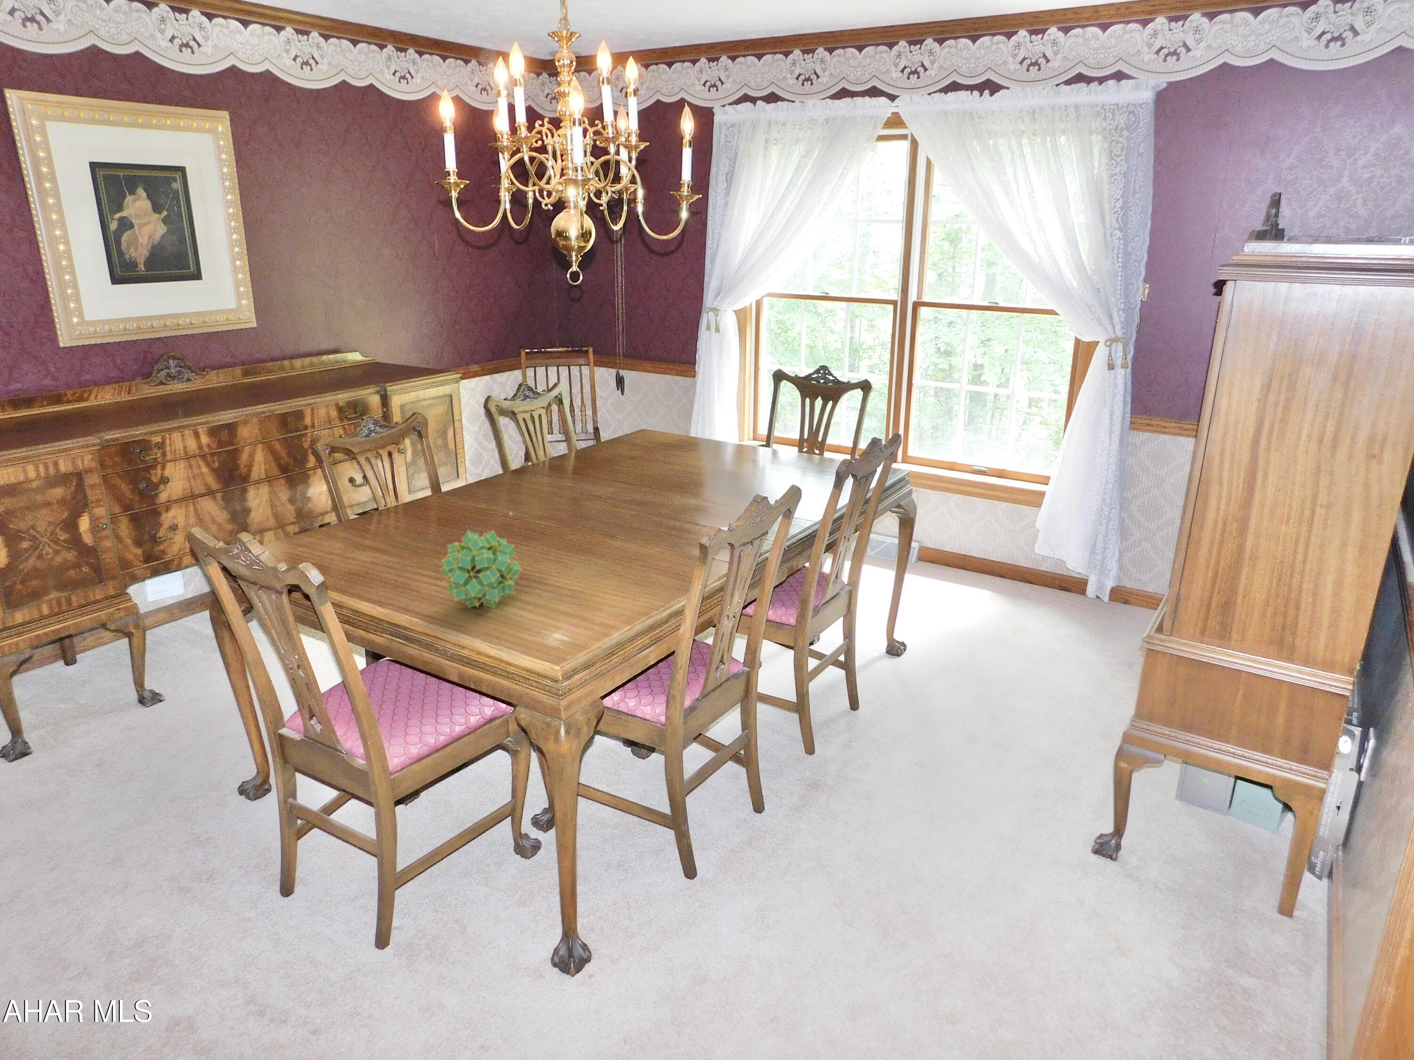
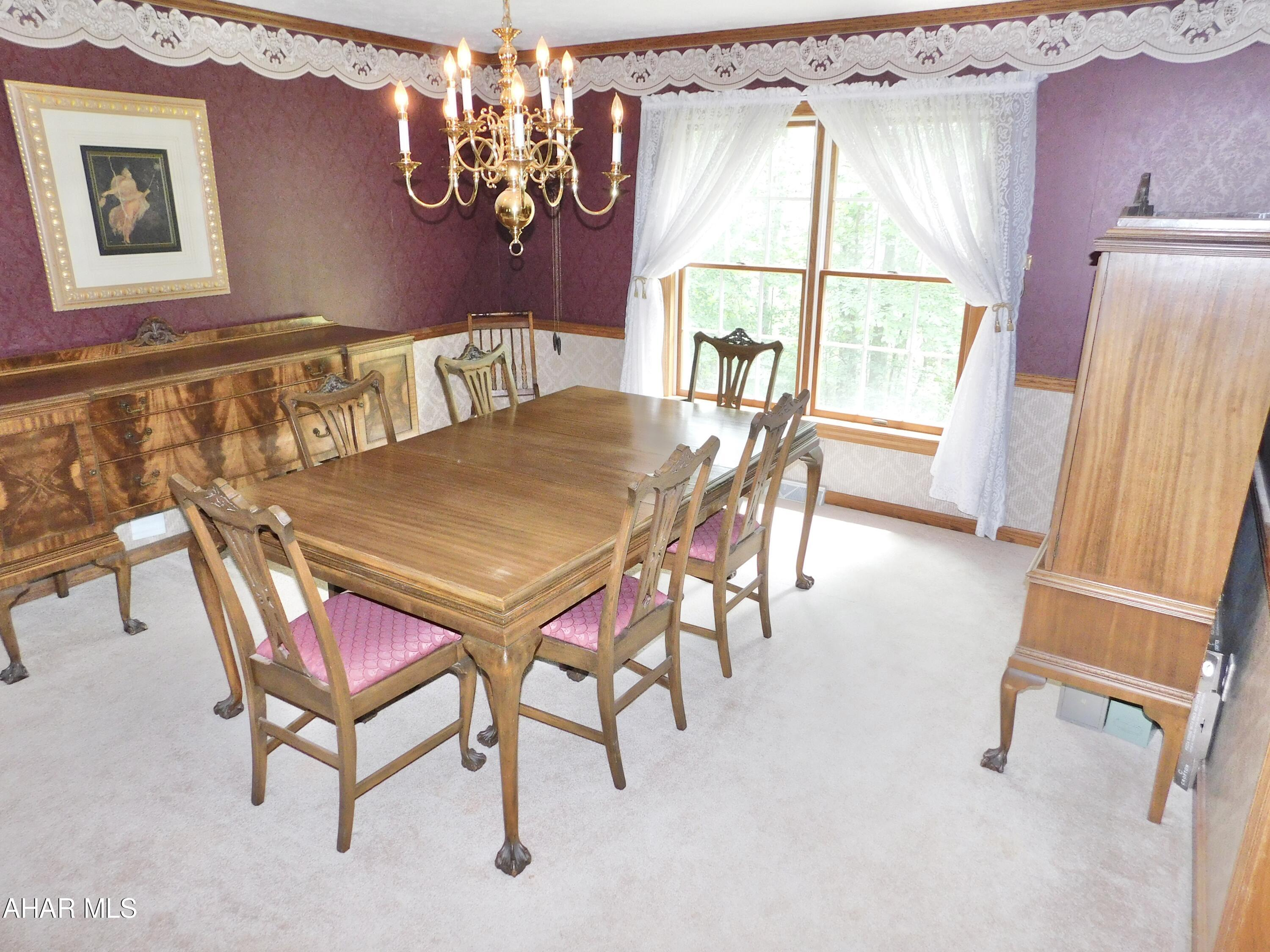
- decorative ball (481, 569)
